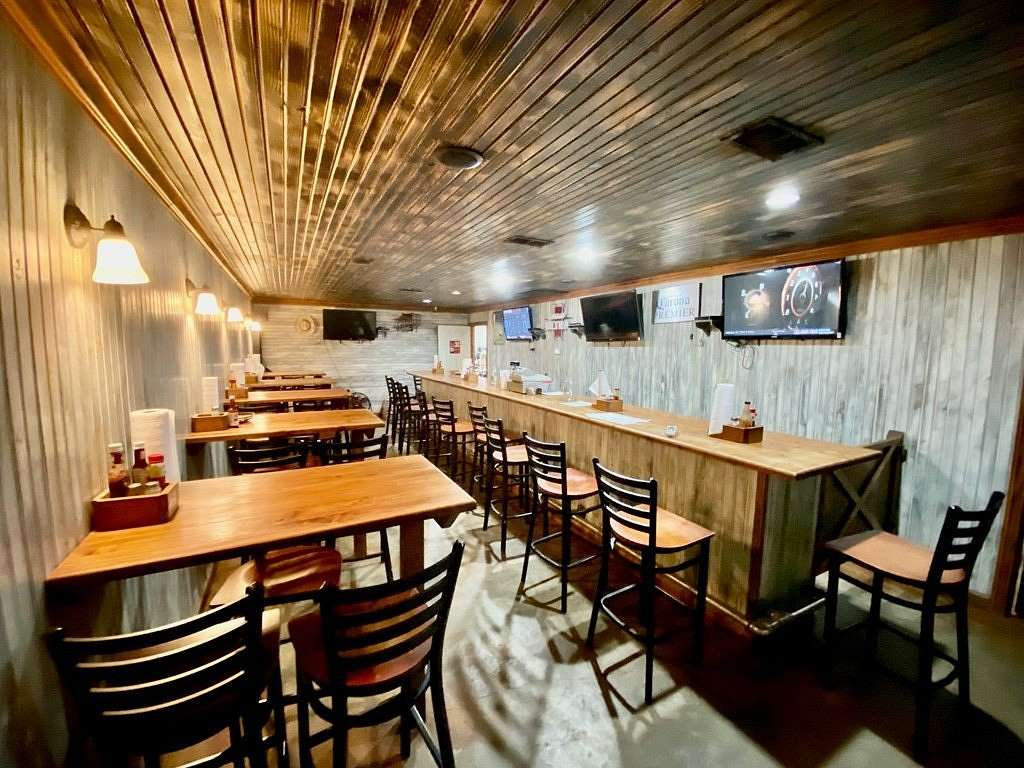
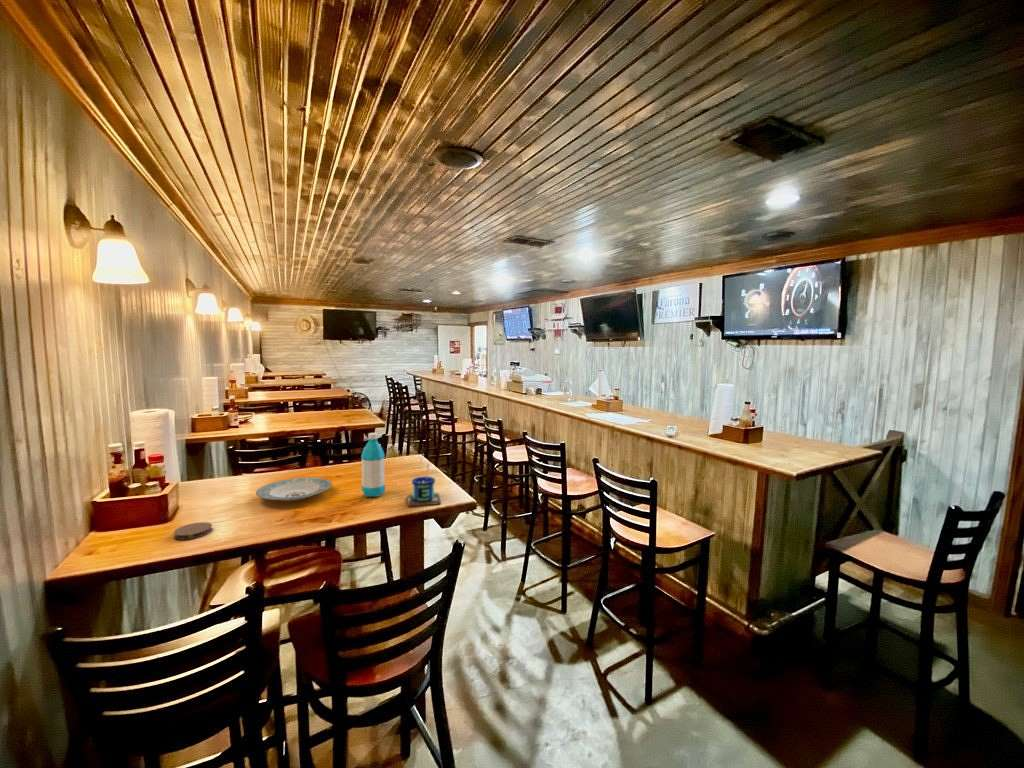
+ plate (295, 491)
+ water bottle (373, 464)
+ coaster (193, 530)
+ mug (423, 477)
